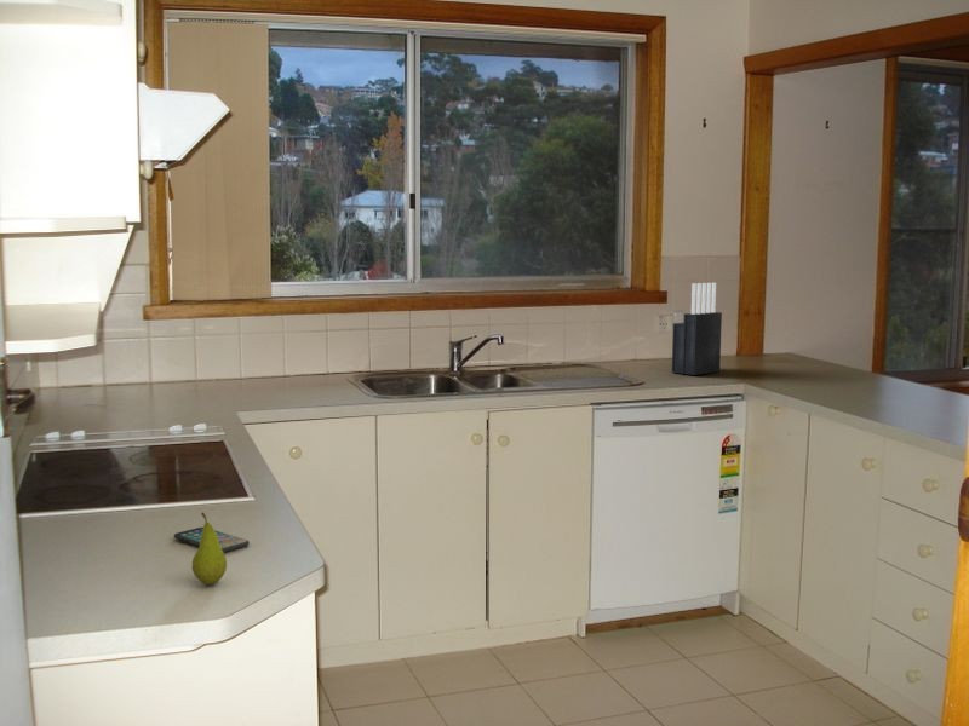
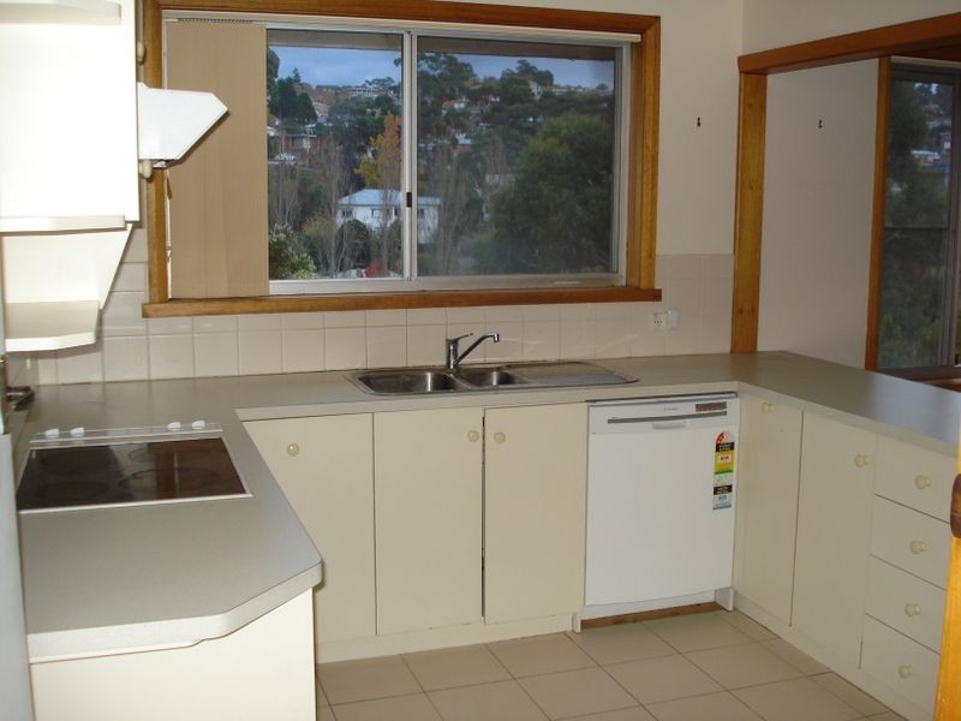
- knife block (694, 327)
- fruit (208, 548)
- smartphone (217, 535)
